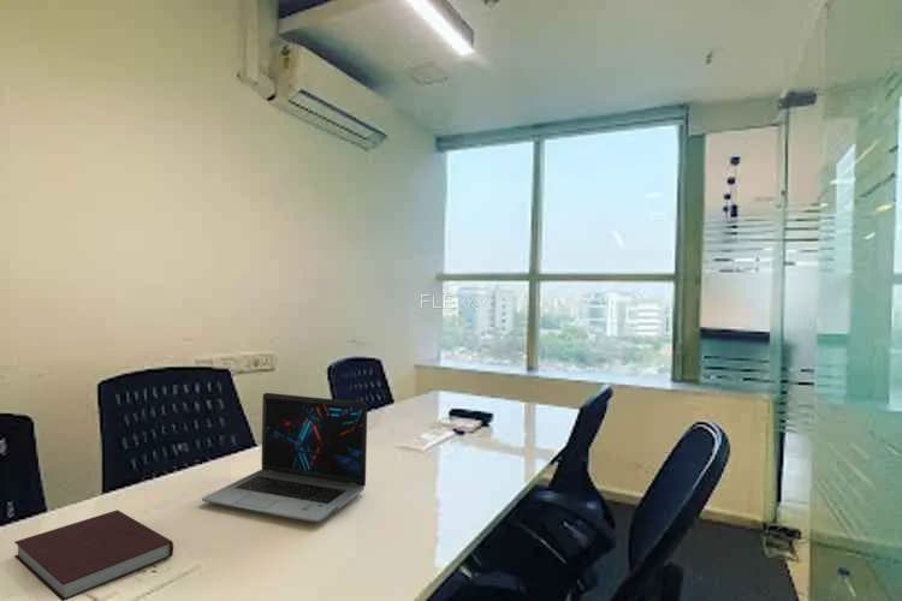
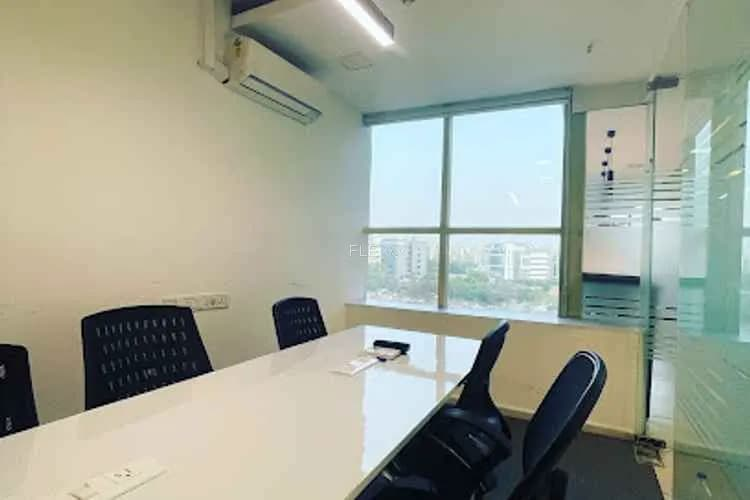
- laptop (287, 452)
- notebook (94, 548)
